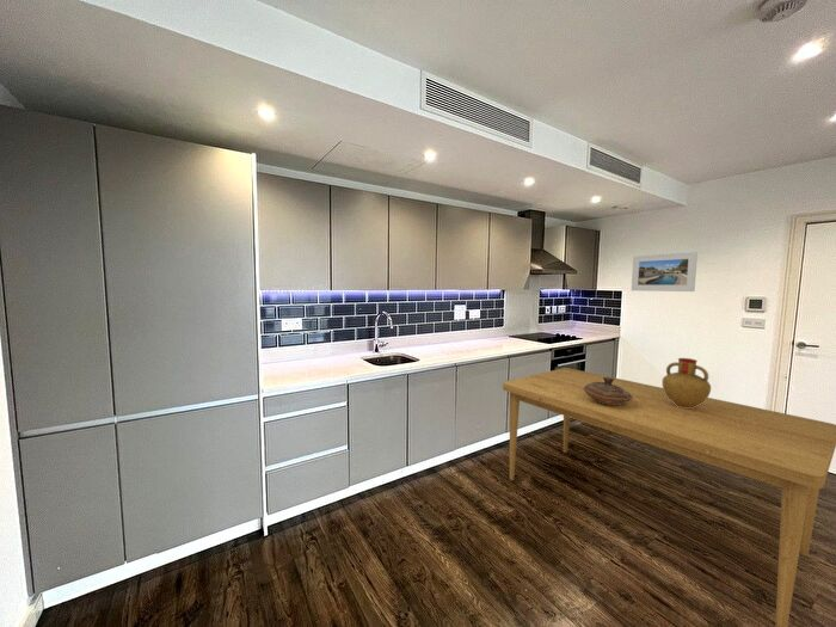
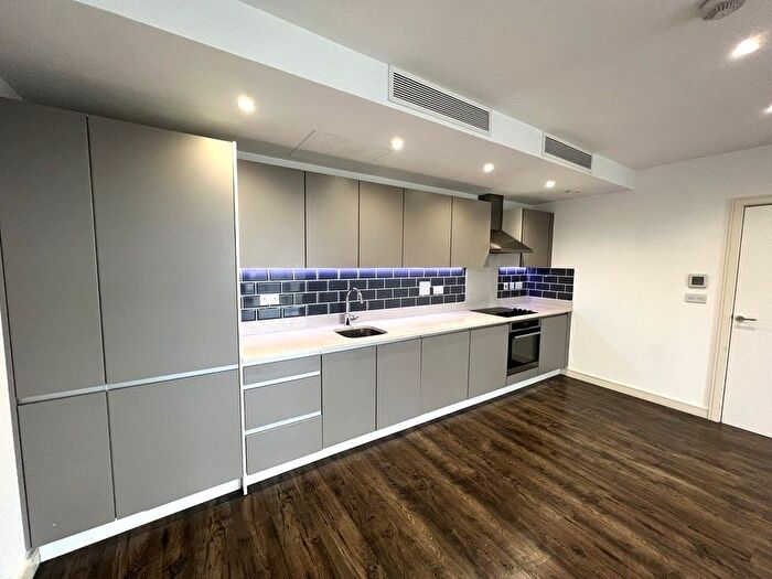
- decorative bowl (607, 389)
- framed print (662, 272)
- vase (686, 382)
- dining table (641, 441)
